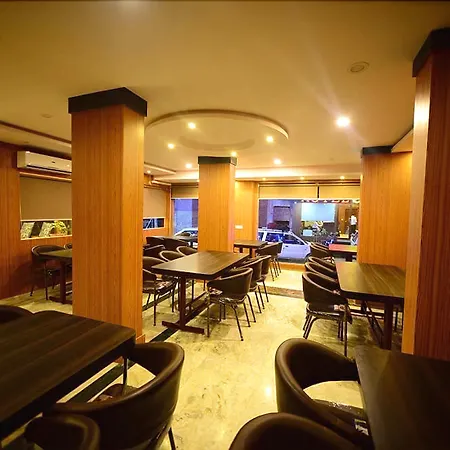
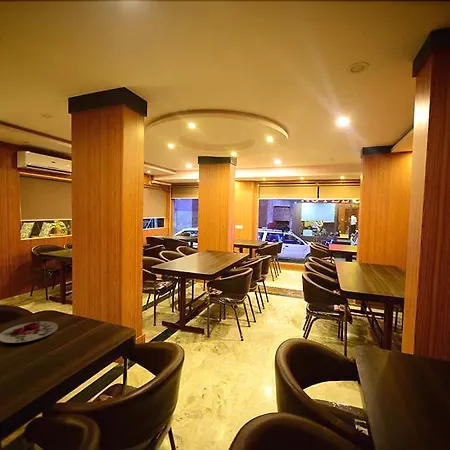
+ plate (29, 330)
